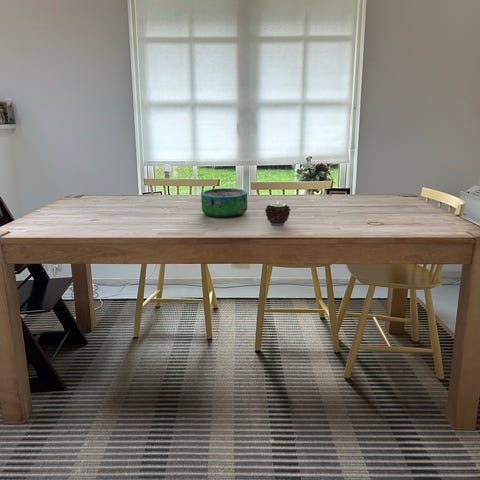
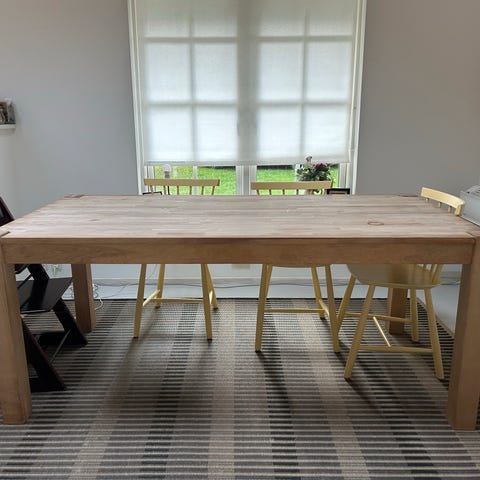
- candle (277, 212)
- decorative bowl (224, 202)
